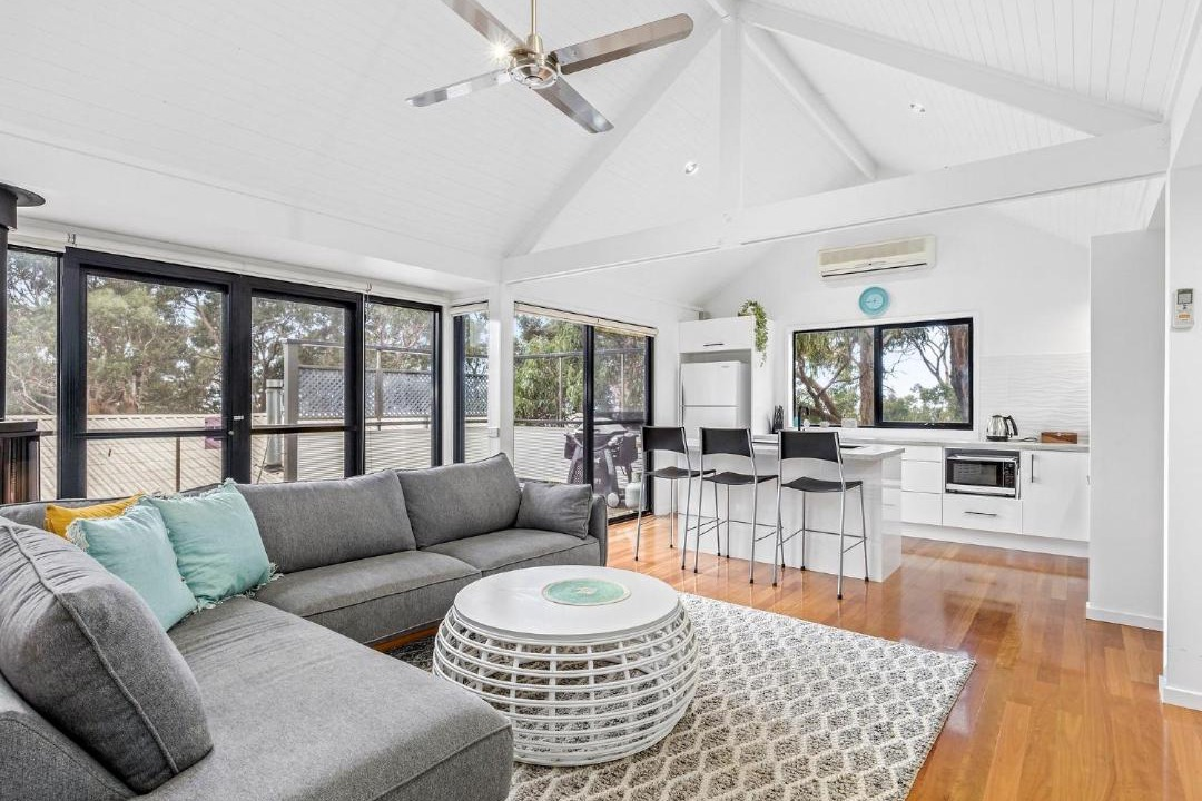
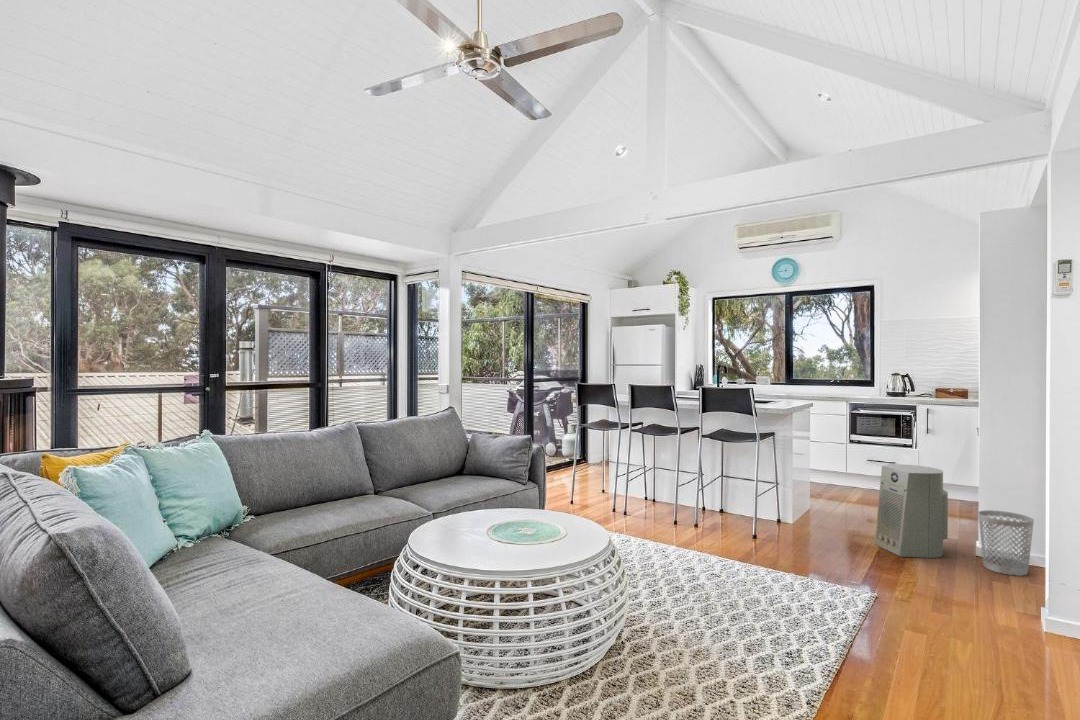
+ wastebasket (1005, 542)
+ fan (914, 509)
